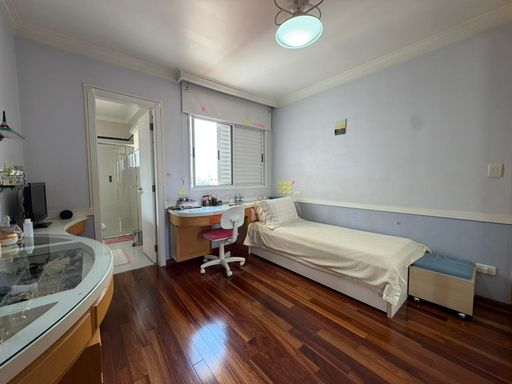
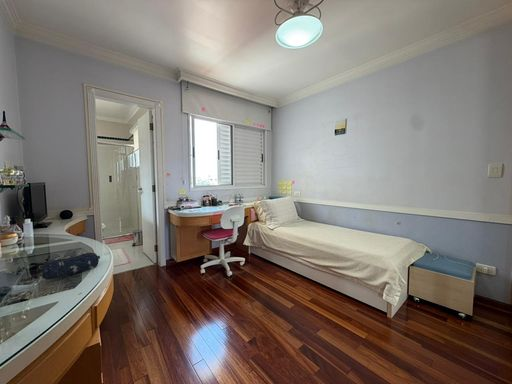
+ pencil case (71, 265)
